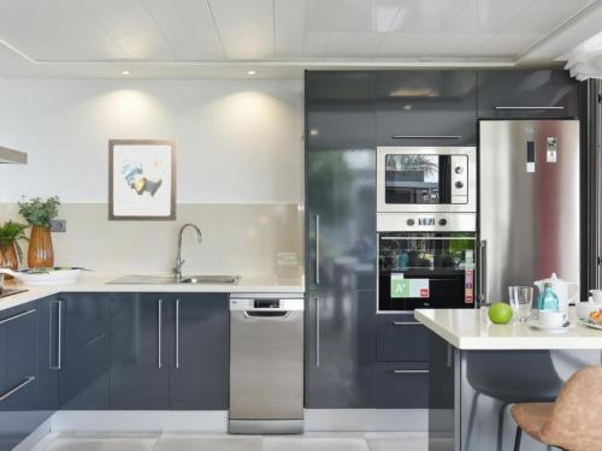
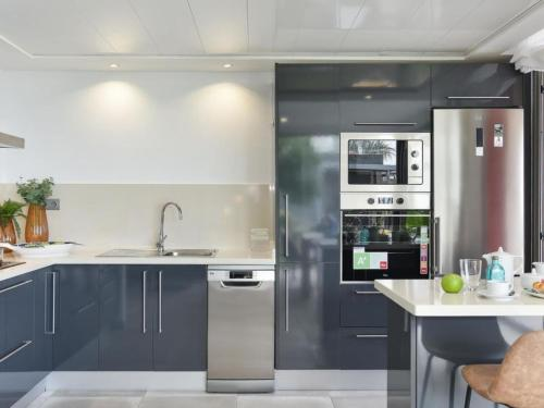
- wall art (142, 179)
